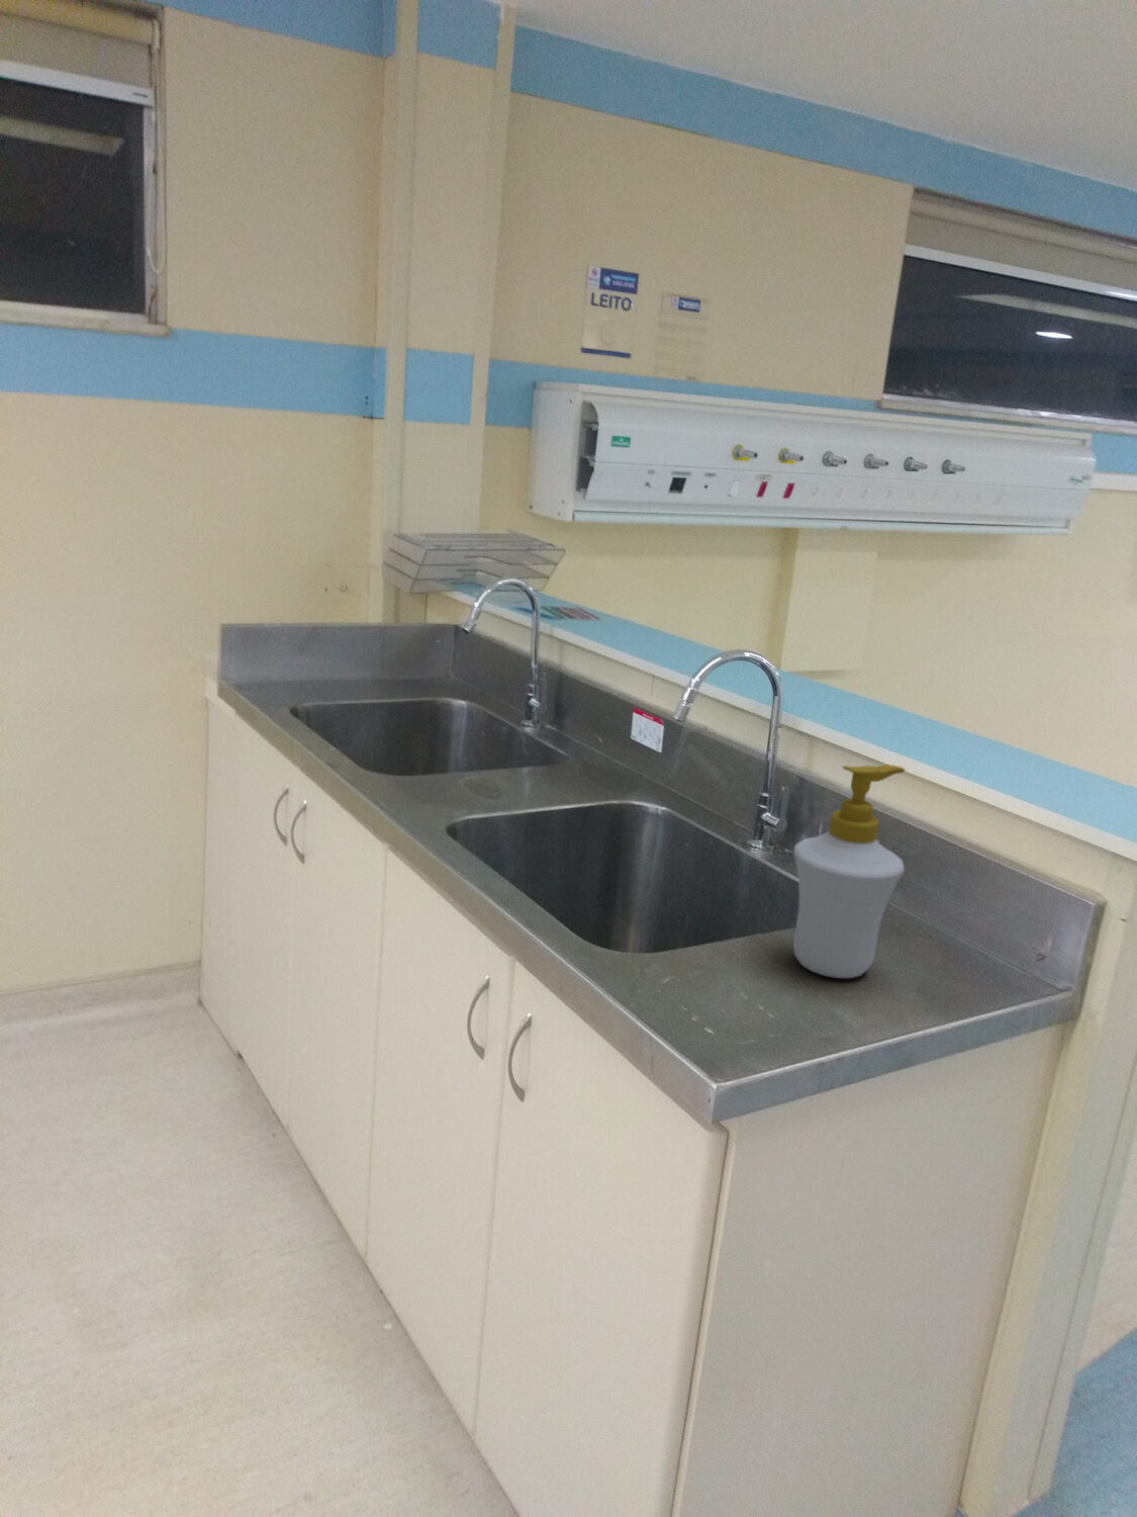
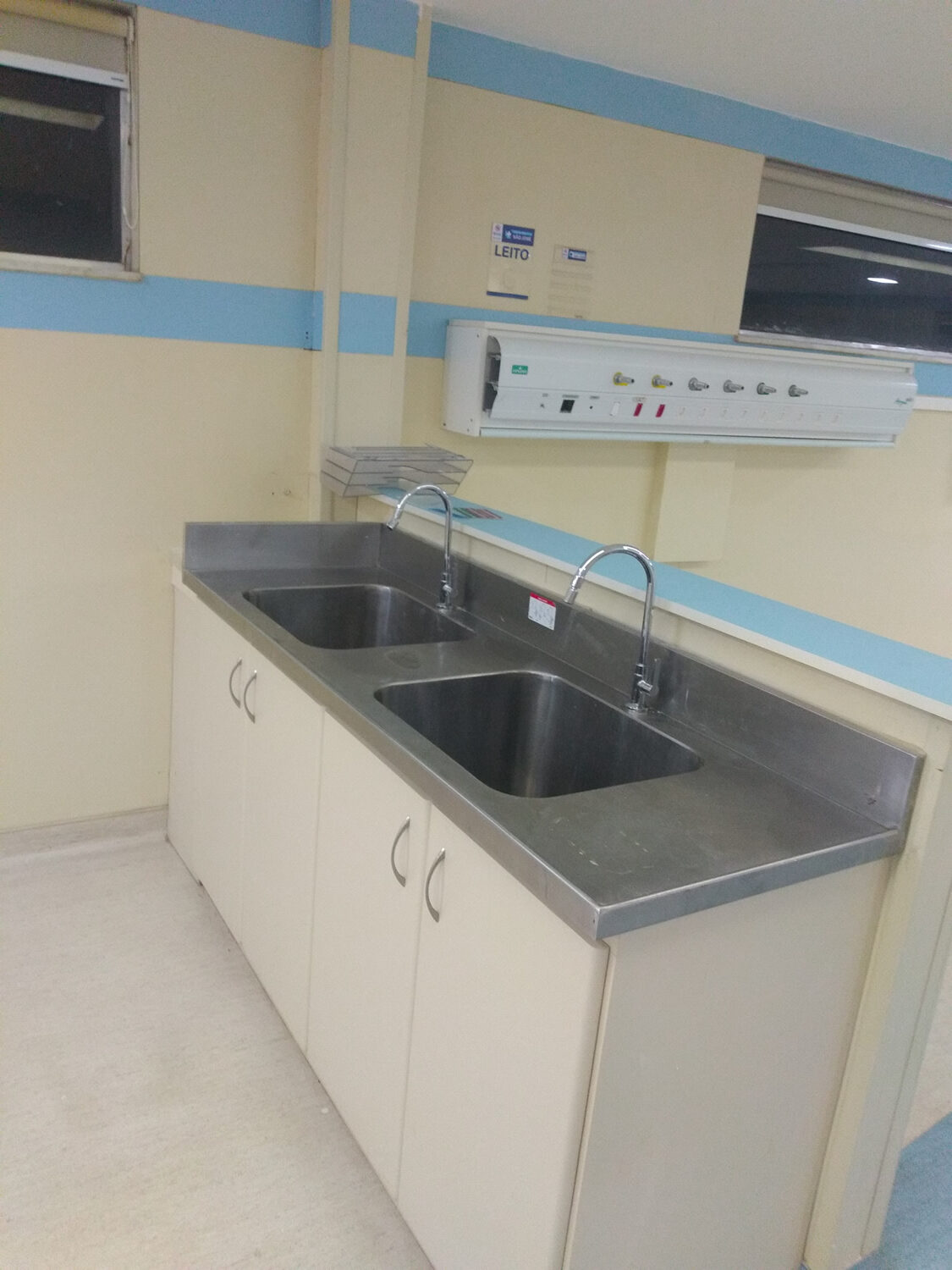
- soap bottle (846, 867)
